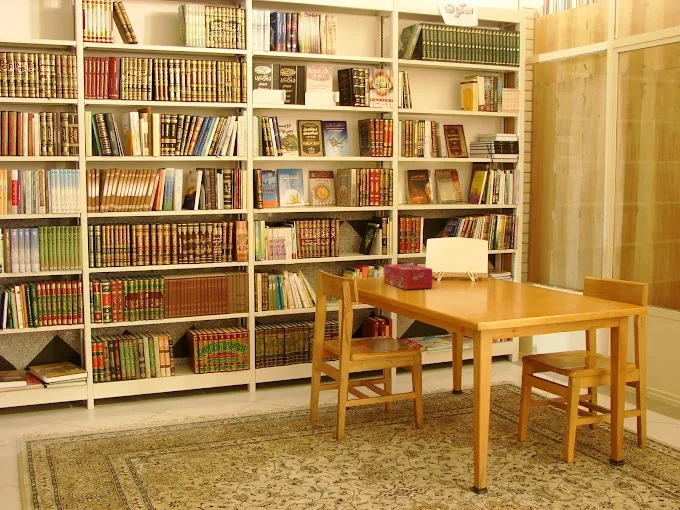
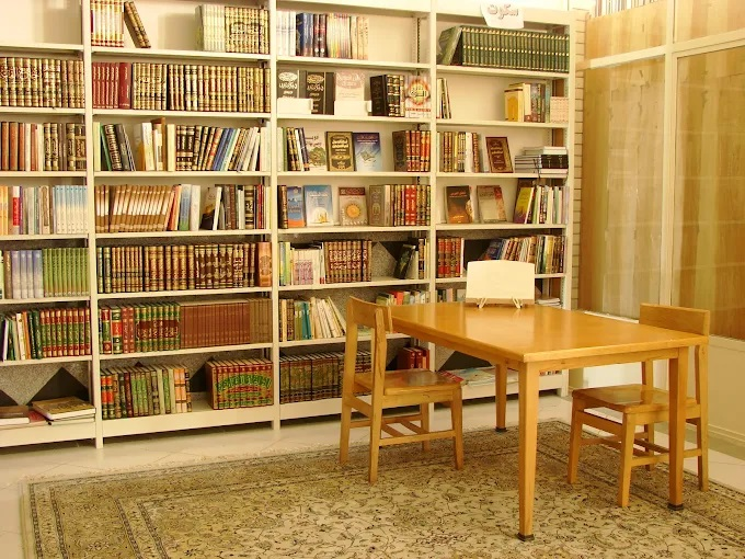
- tissue box (407, 276)
